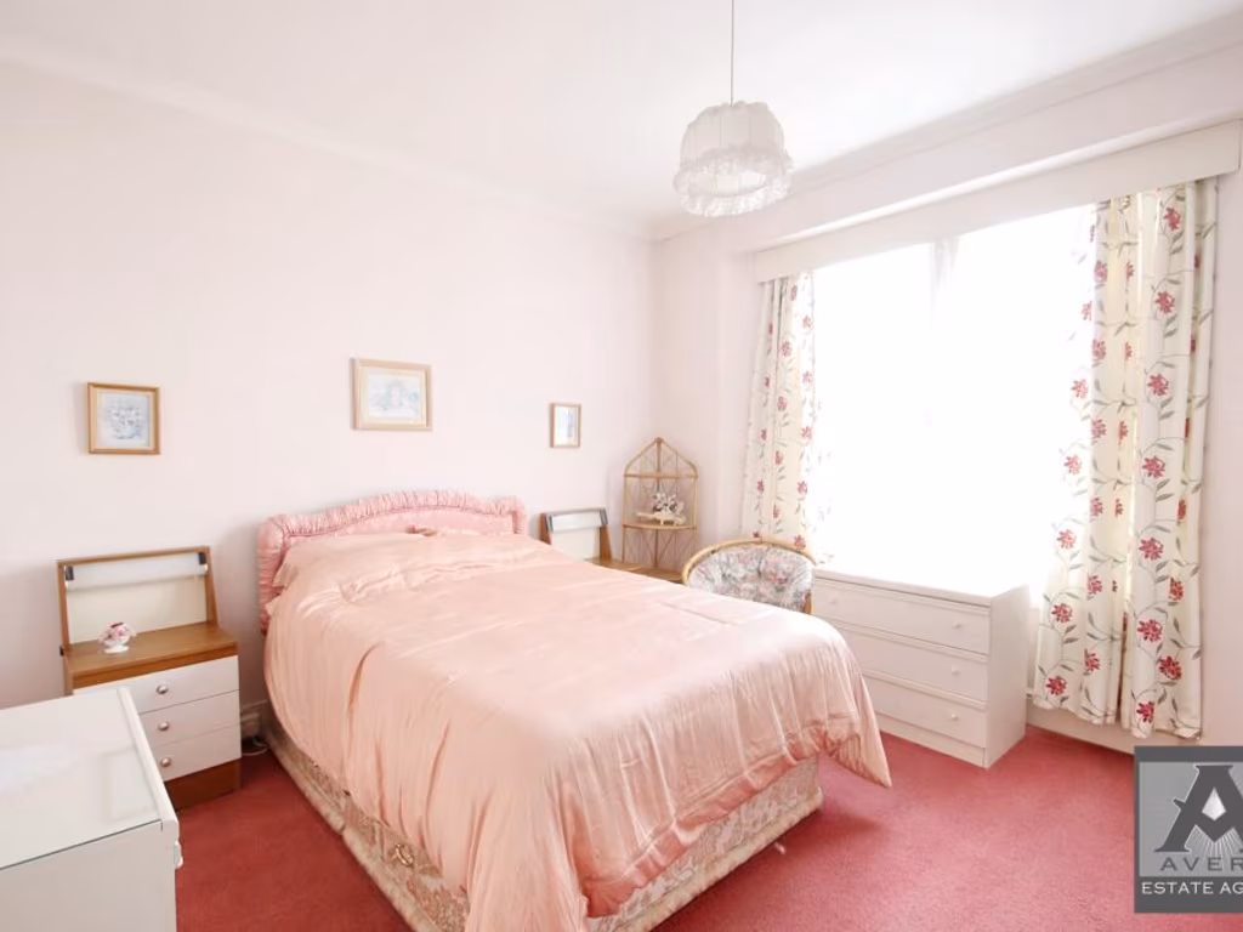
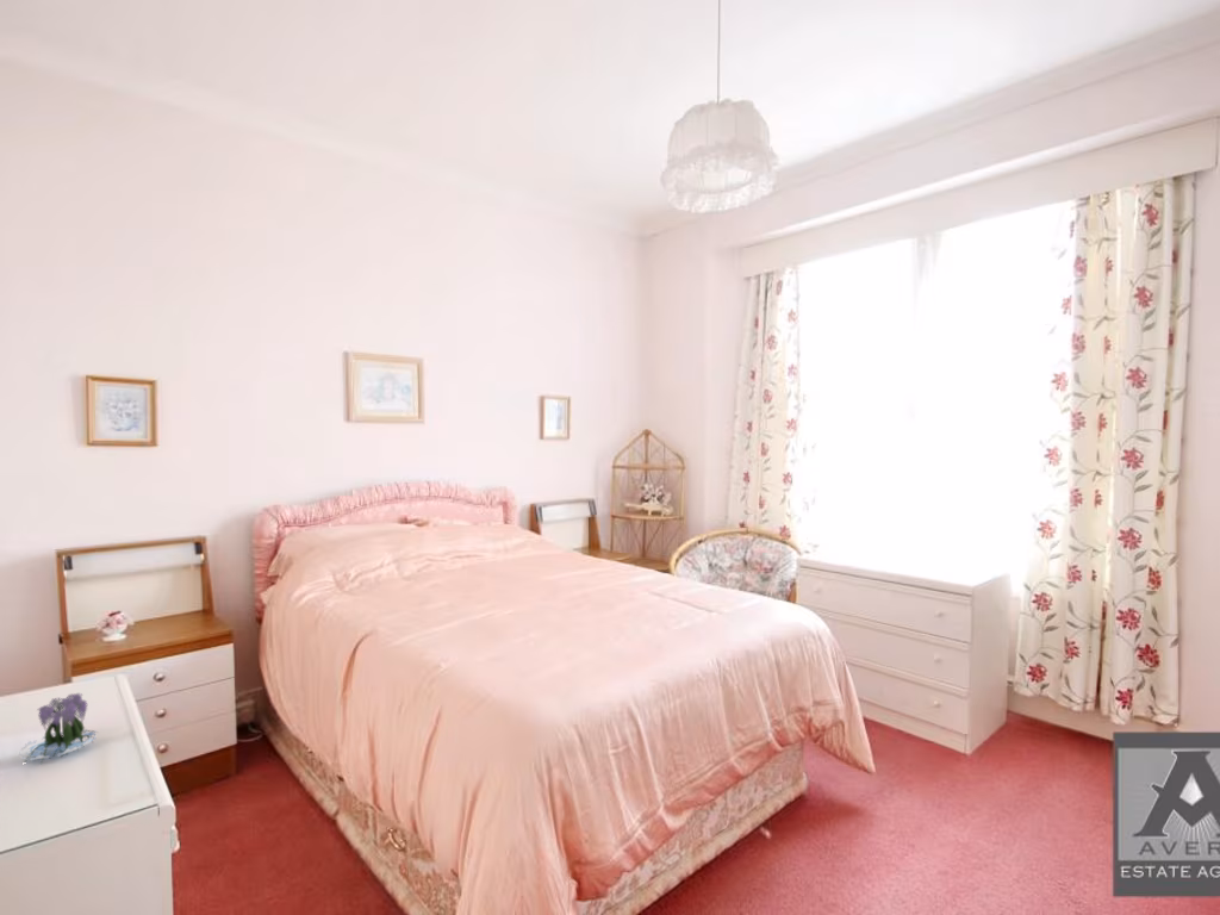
+ flowering plant (64, 724)
